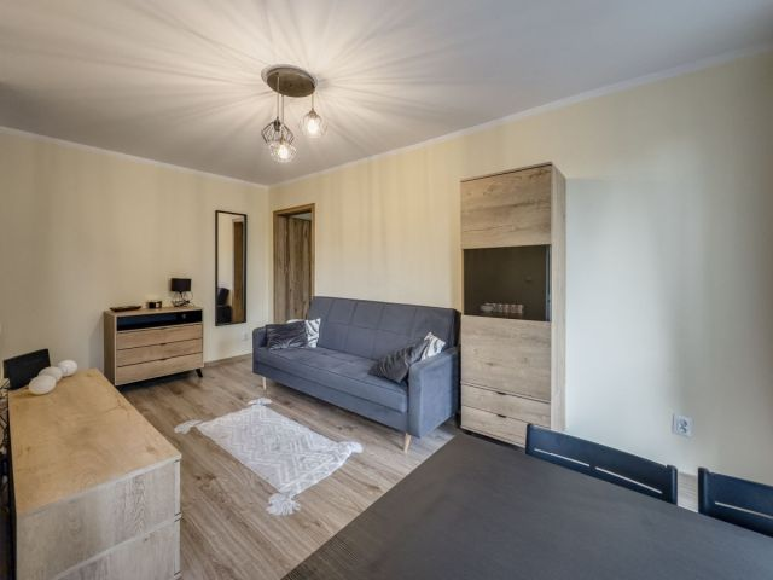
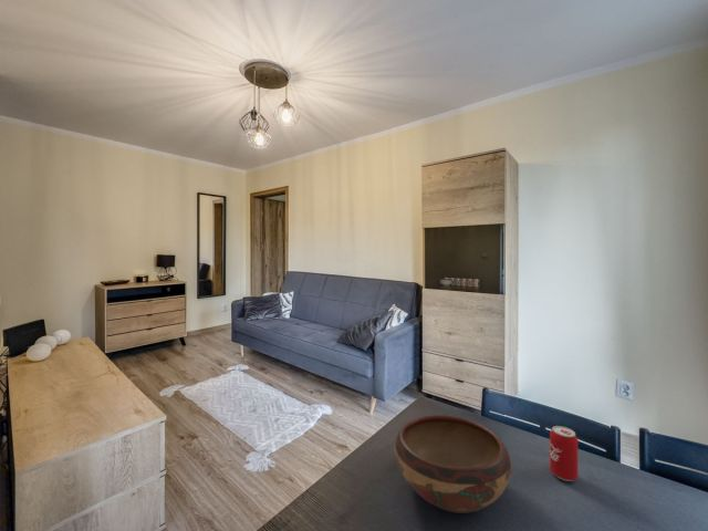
+ decorative bowl (449, 461)
+ beverage can (563, 452)
